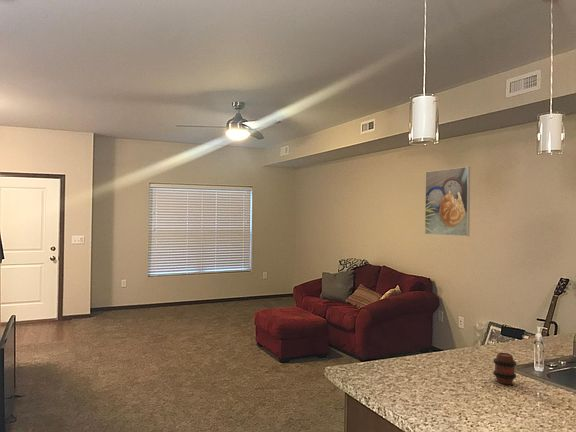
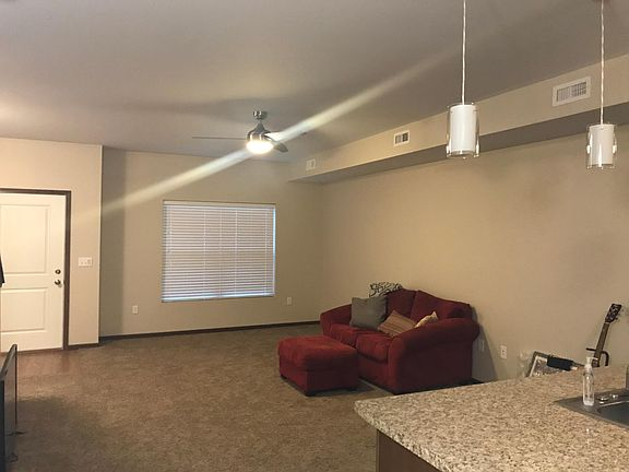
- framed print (446, 202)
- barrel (504, 368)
